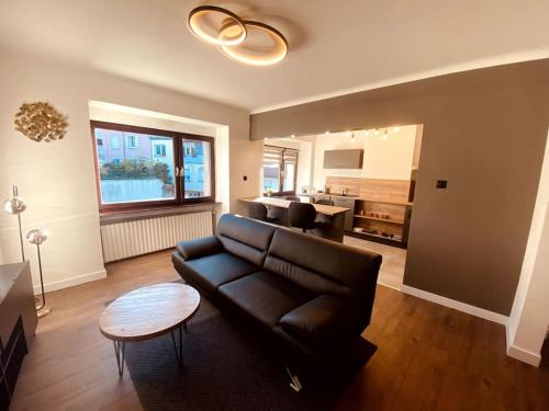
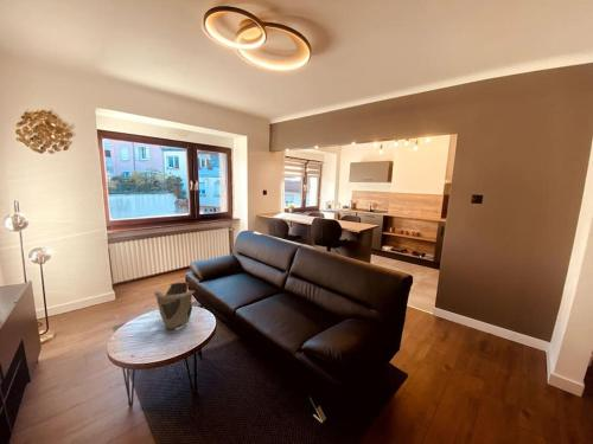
+ decorative bowl (174, 305)
